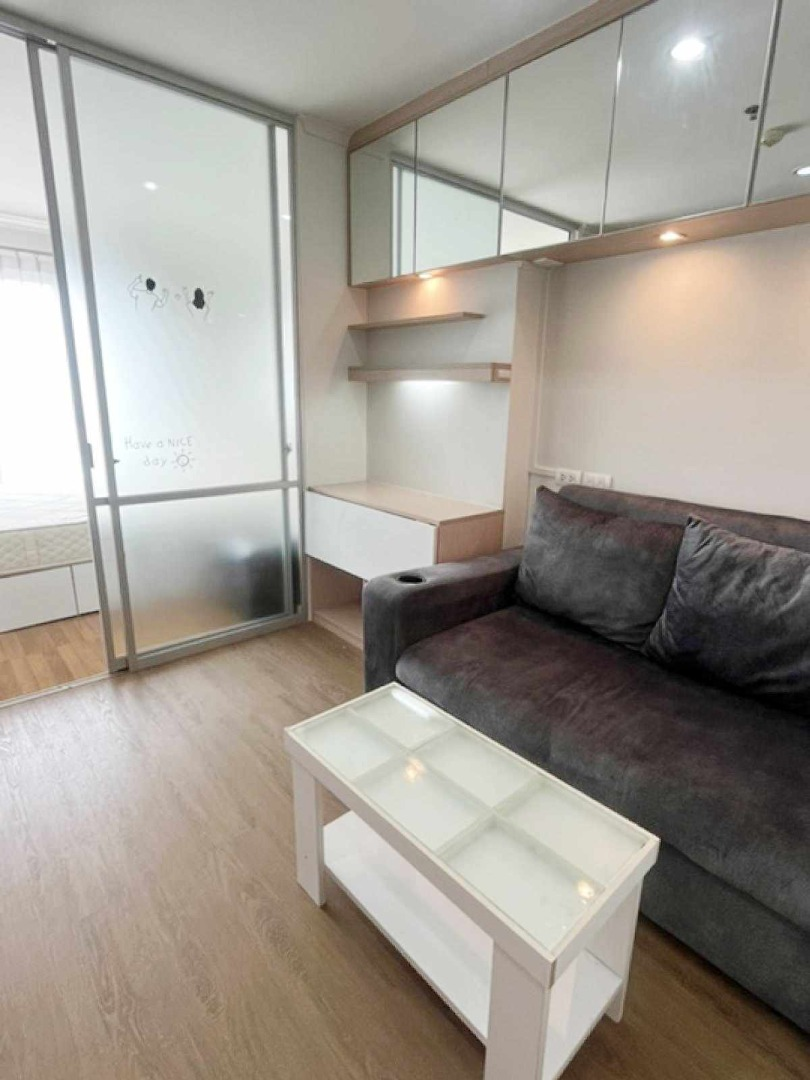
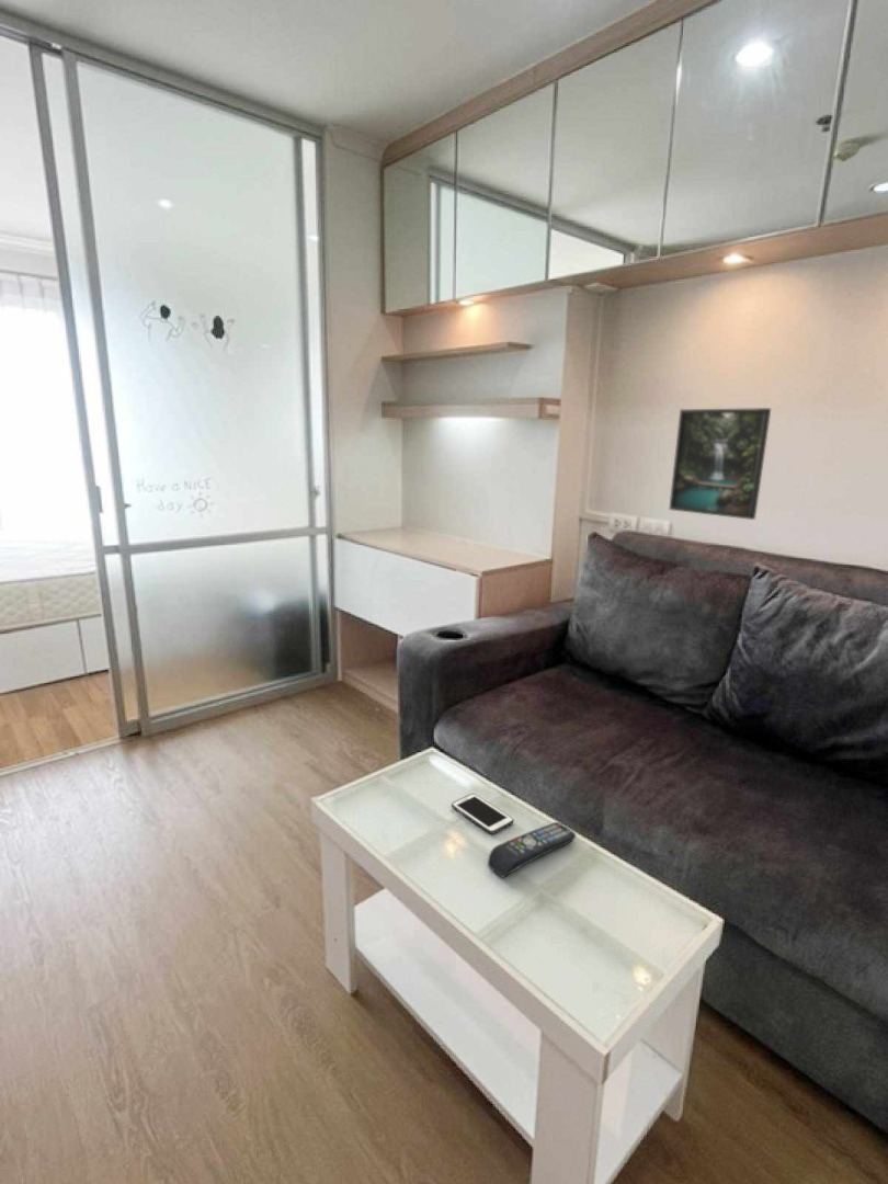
+ remote control (533, 845)
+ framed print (716, 463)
+ cell phone (481, 812)
